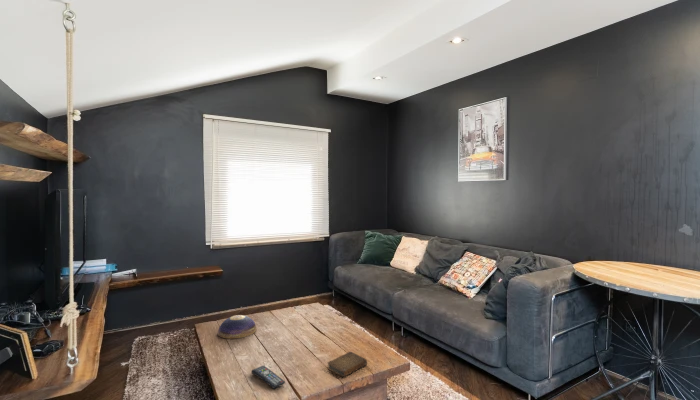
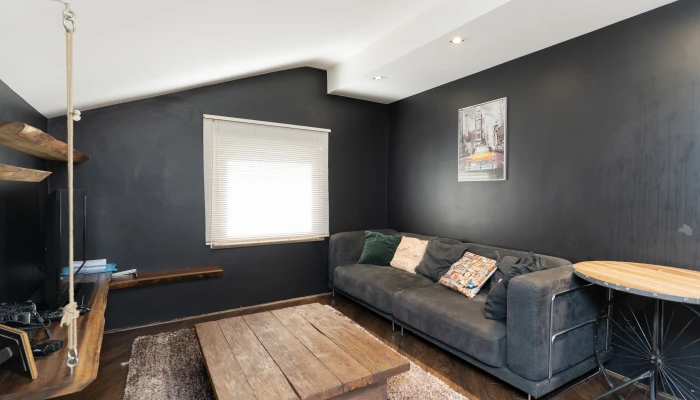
- remote control (267, 376)
- decorative bowl (237, 323)
- book (347, 363)
